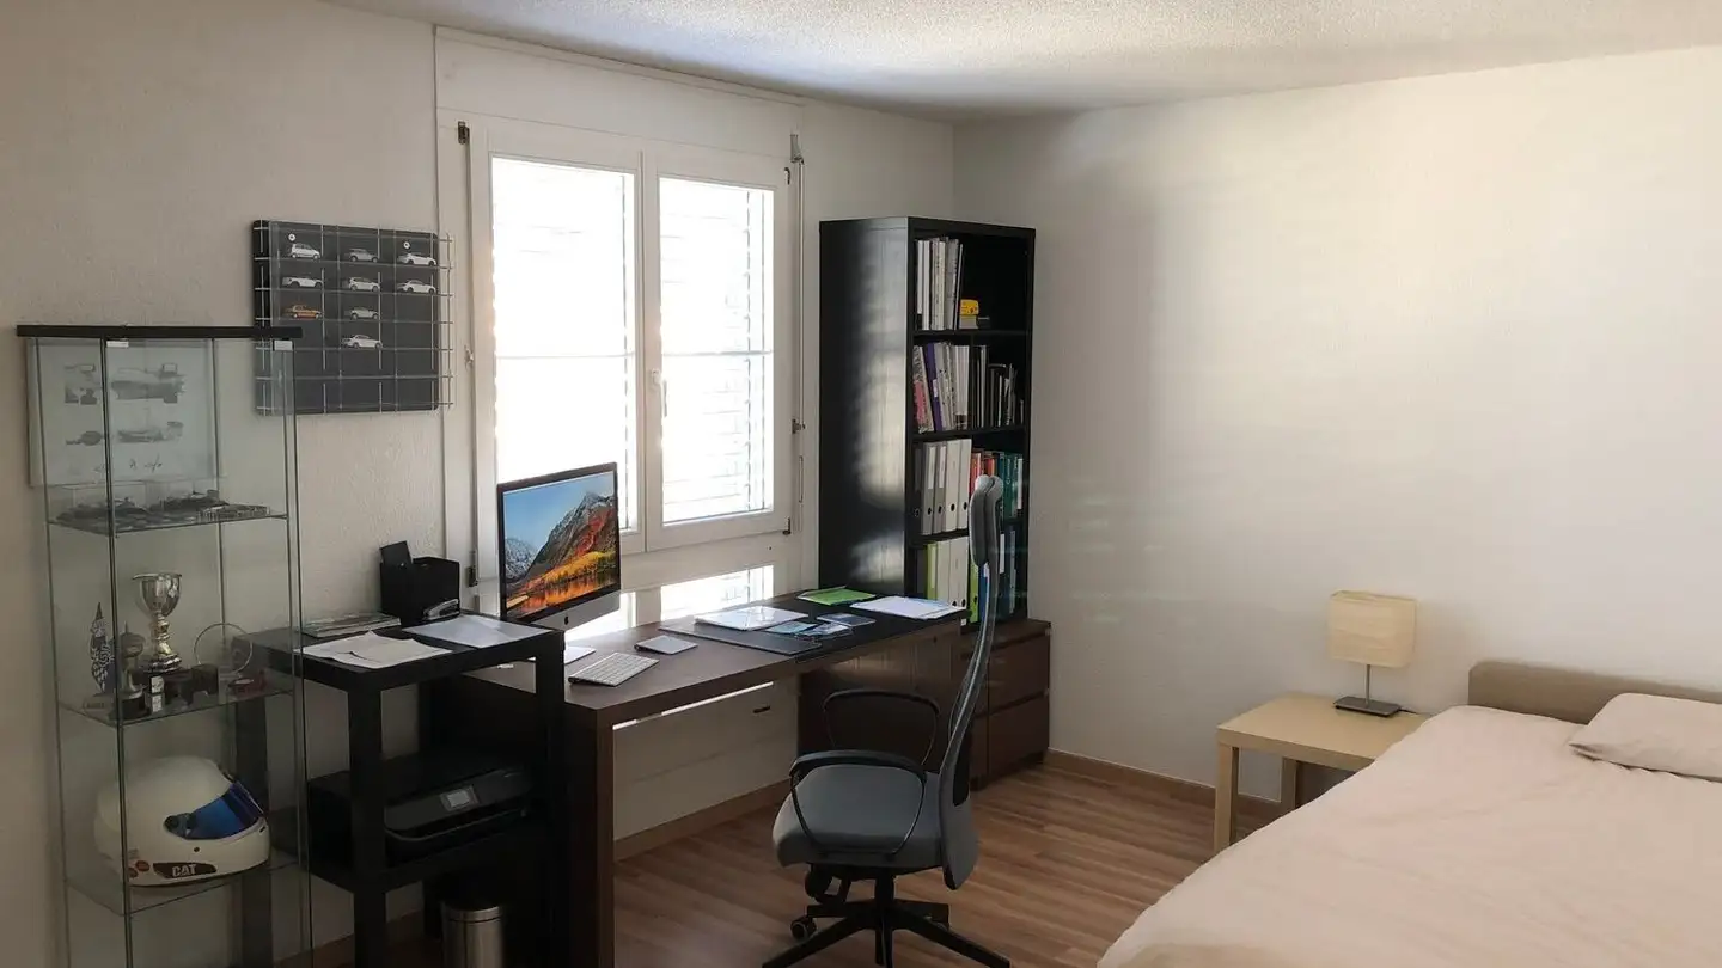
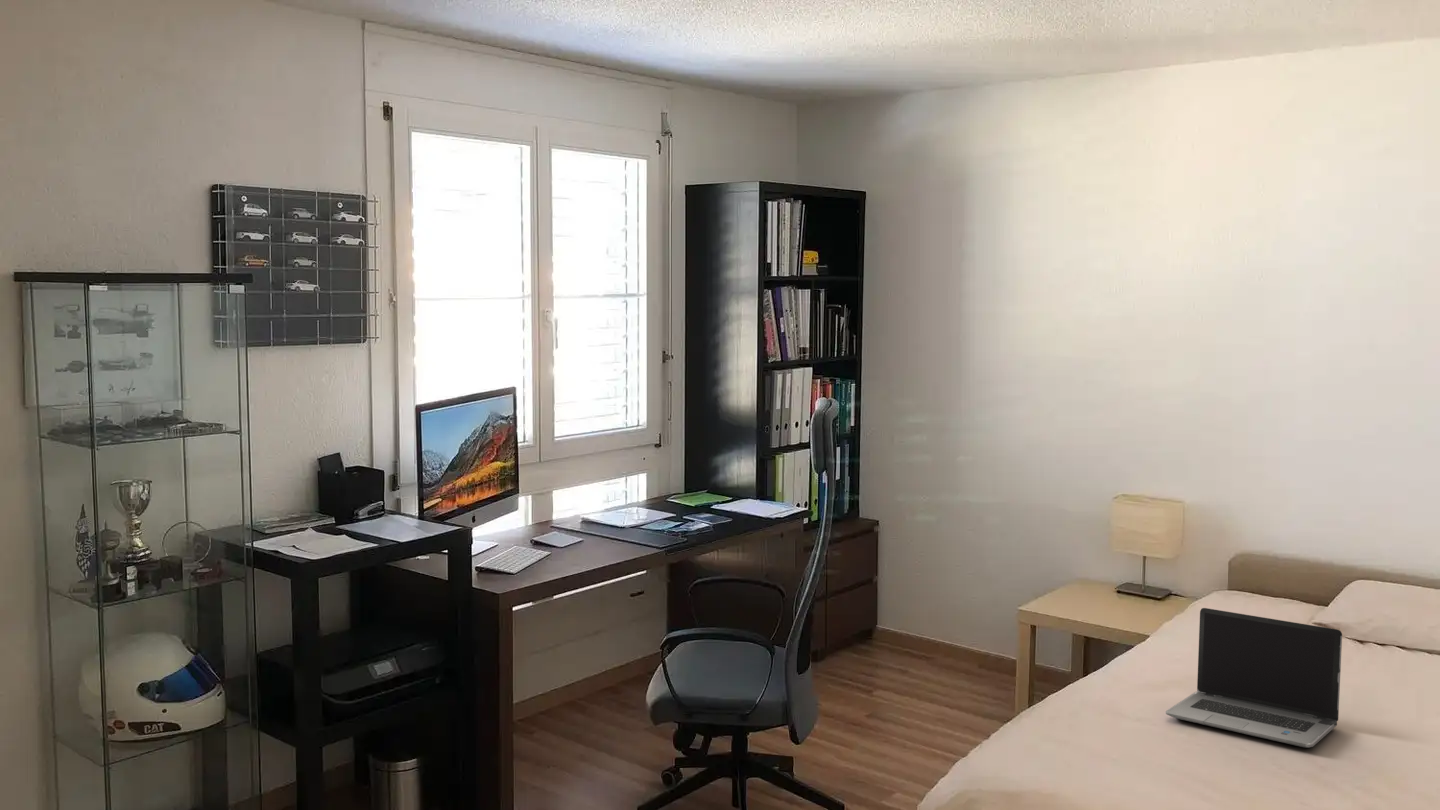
+ laptop computer (1252, 675)
